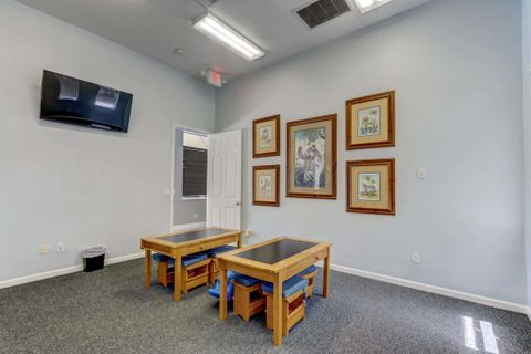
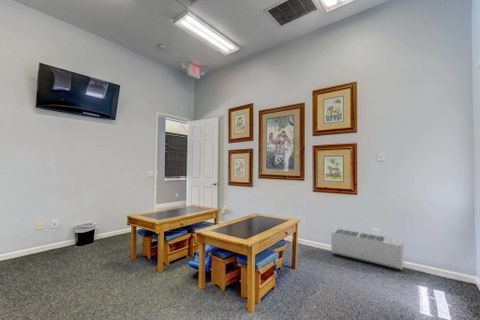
+ air conditioner (364, 248)
